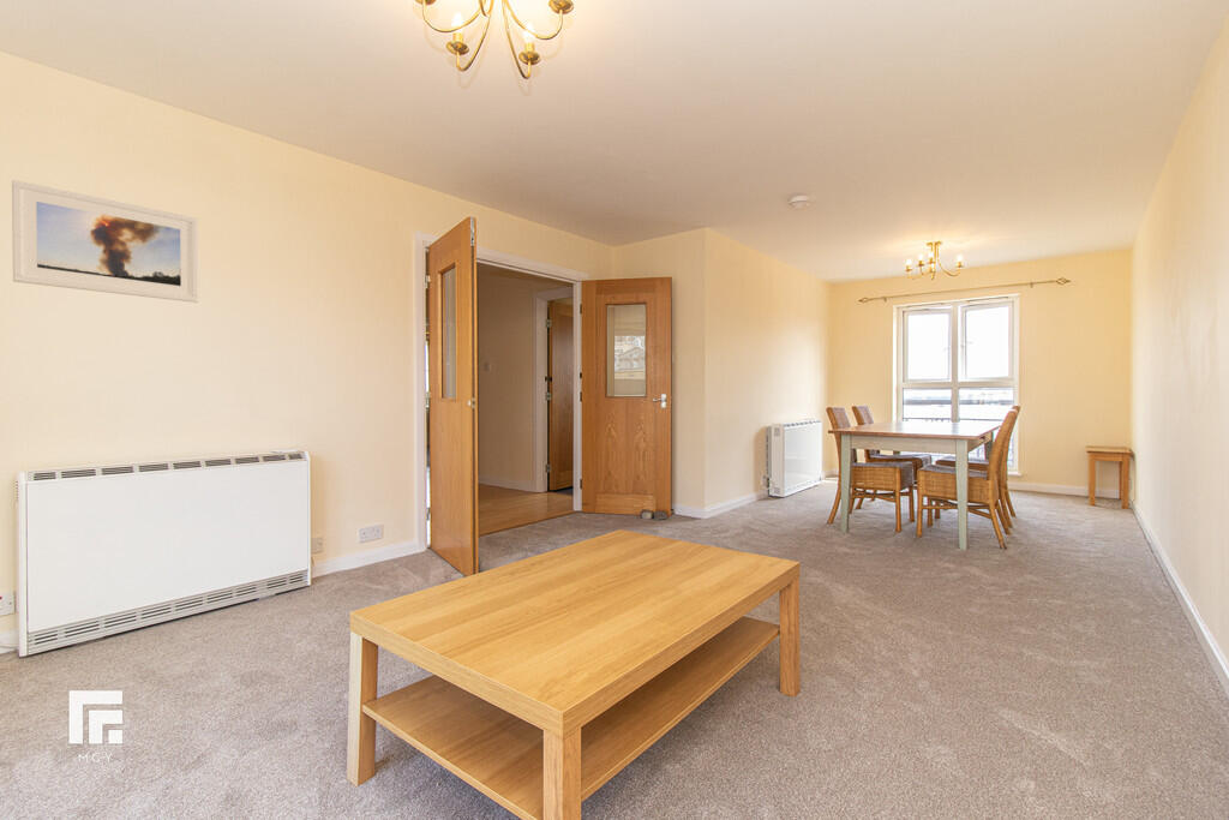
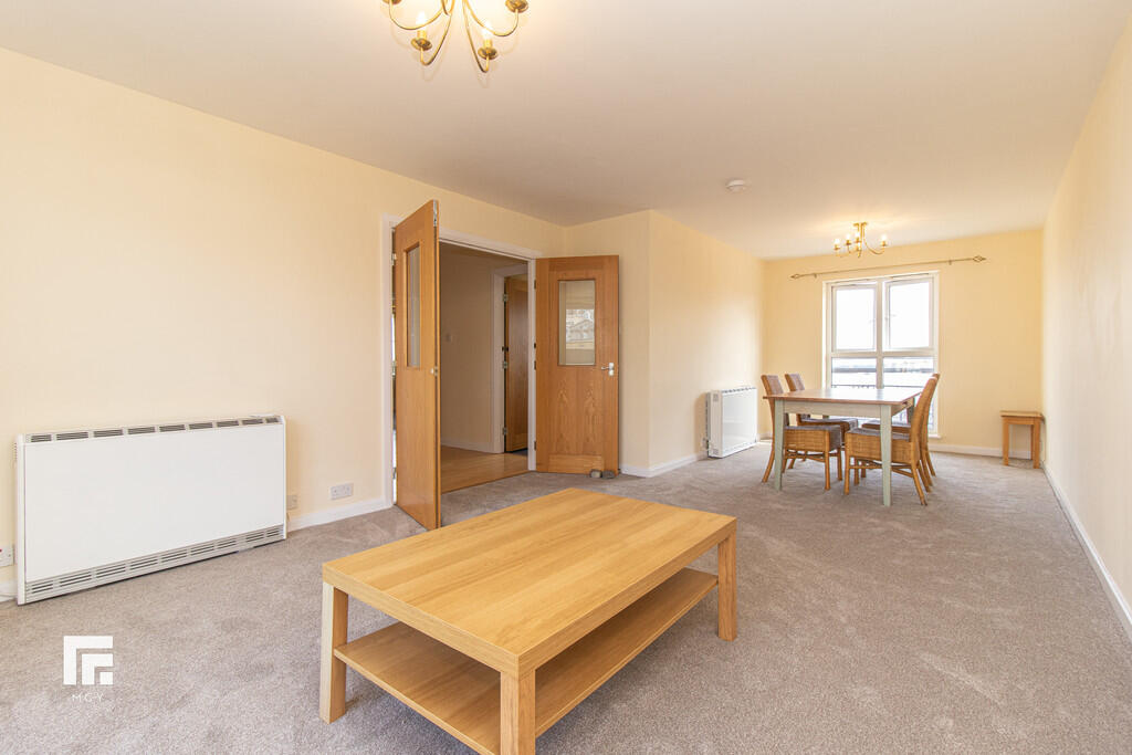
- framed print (113, 246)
